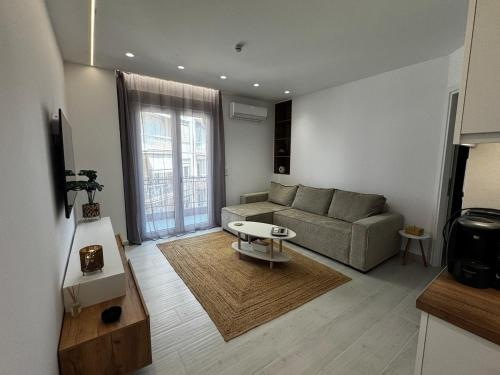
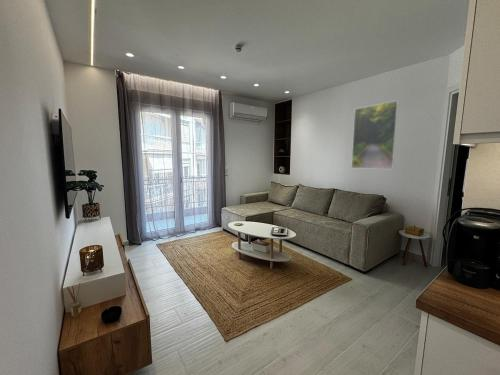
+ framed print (373, 137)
